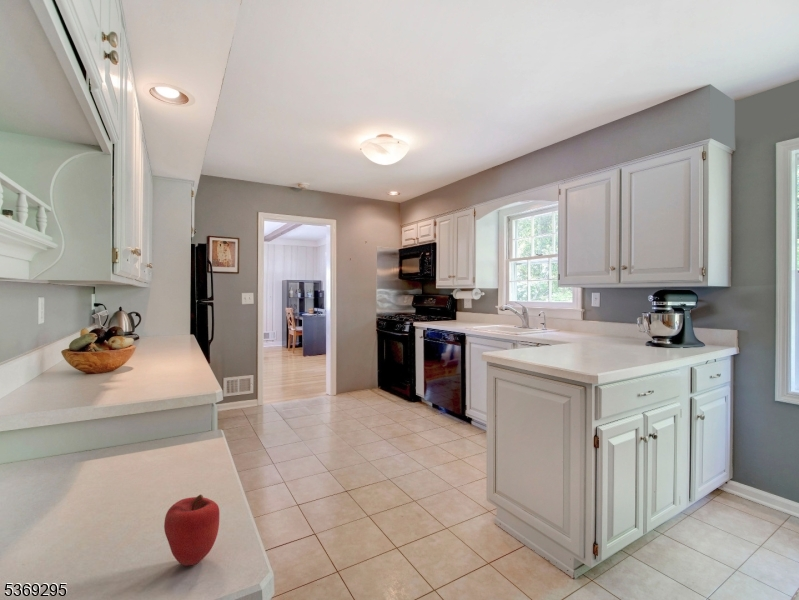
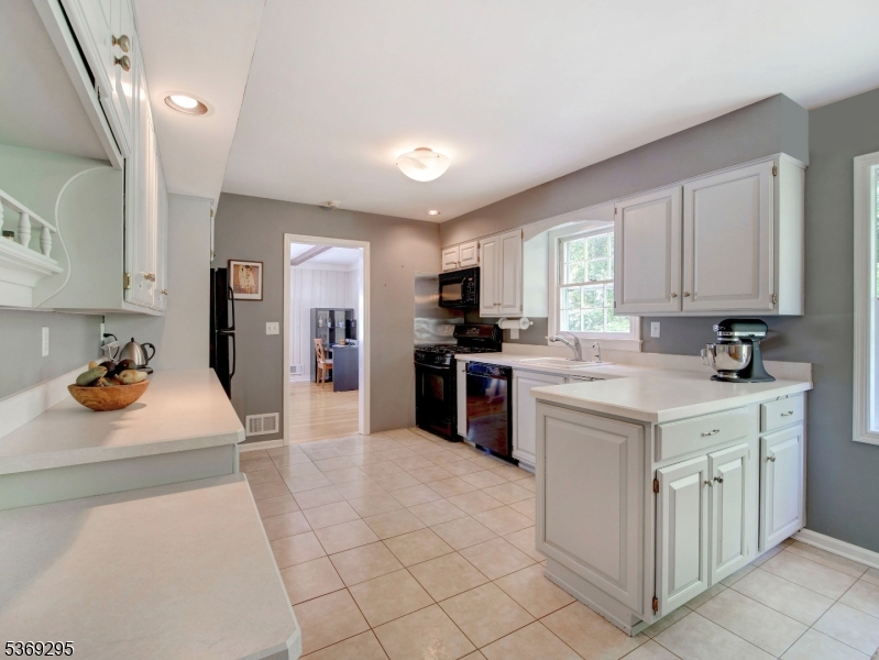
- apple (192, 528)
